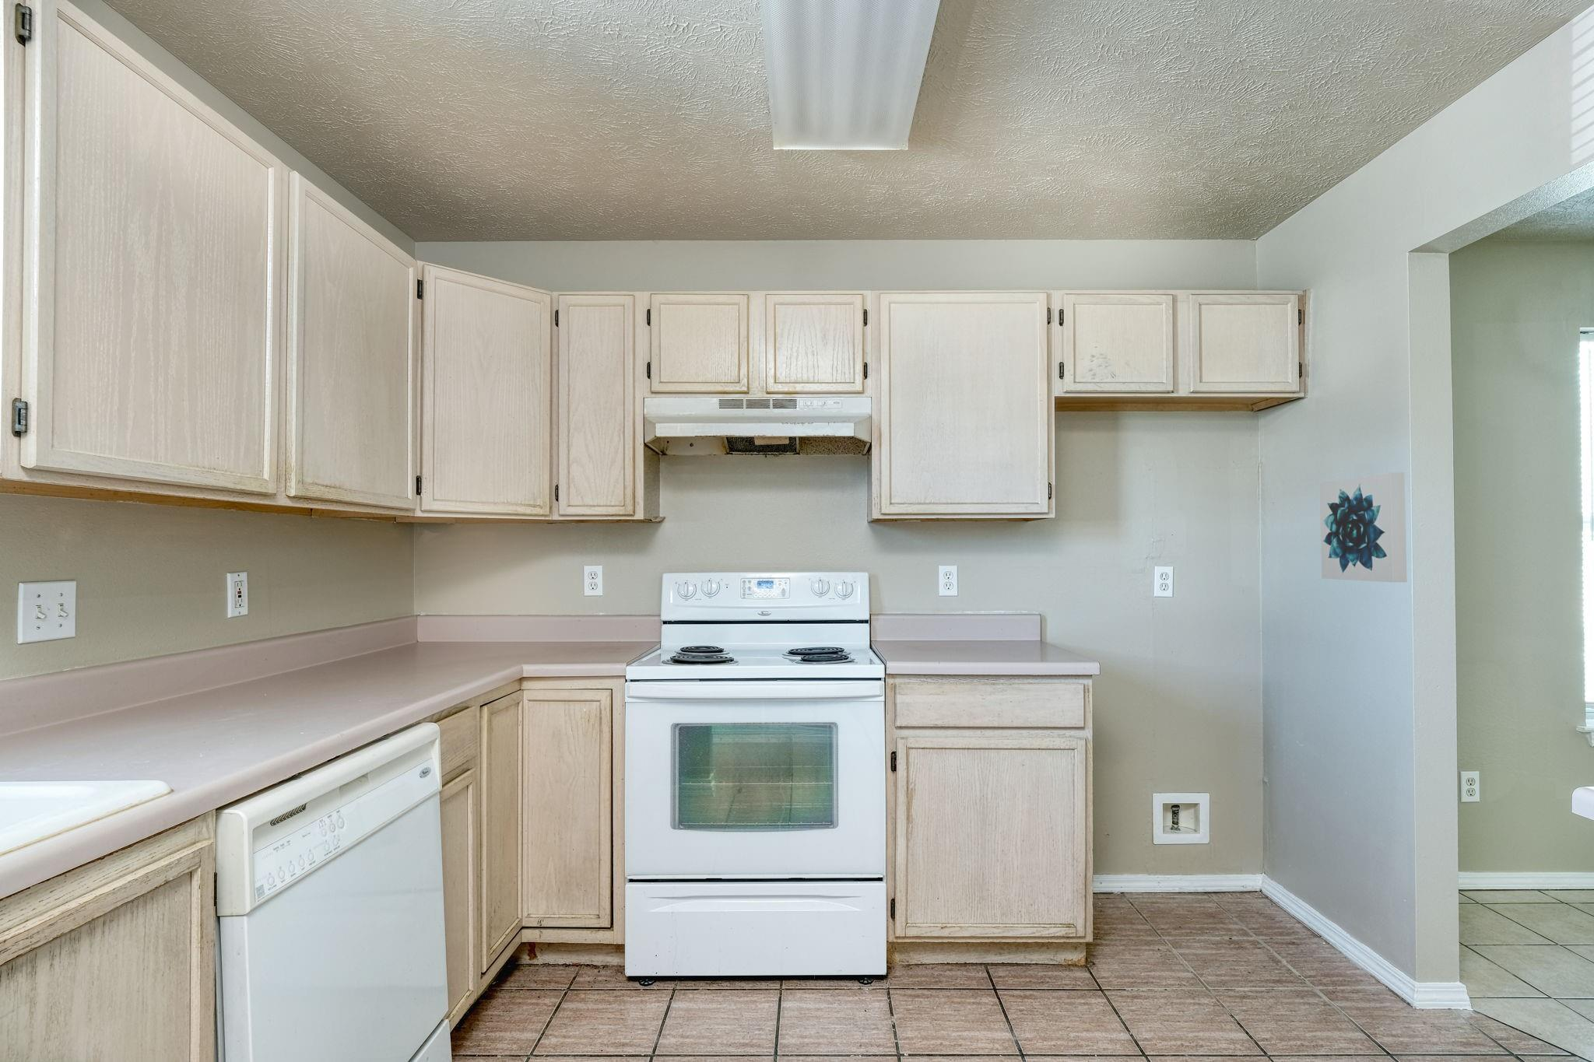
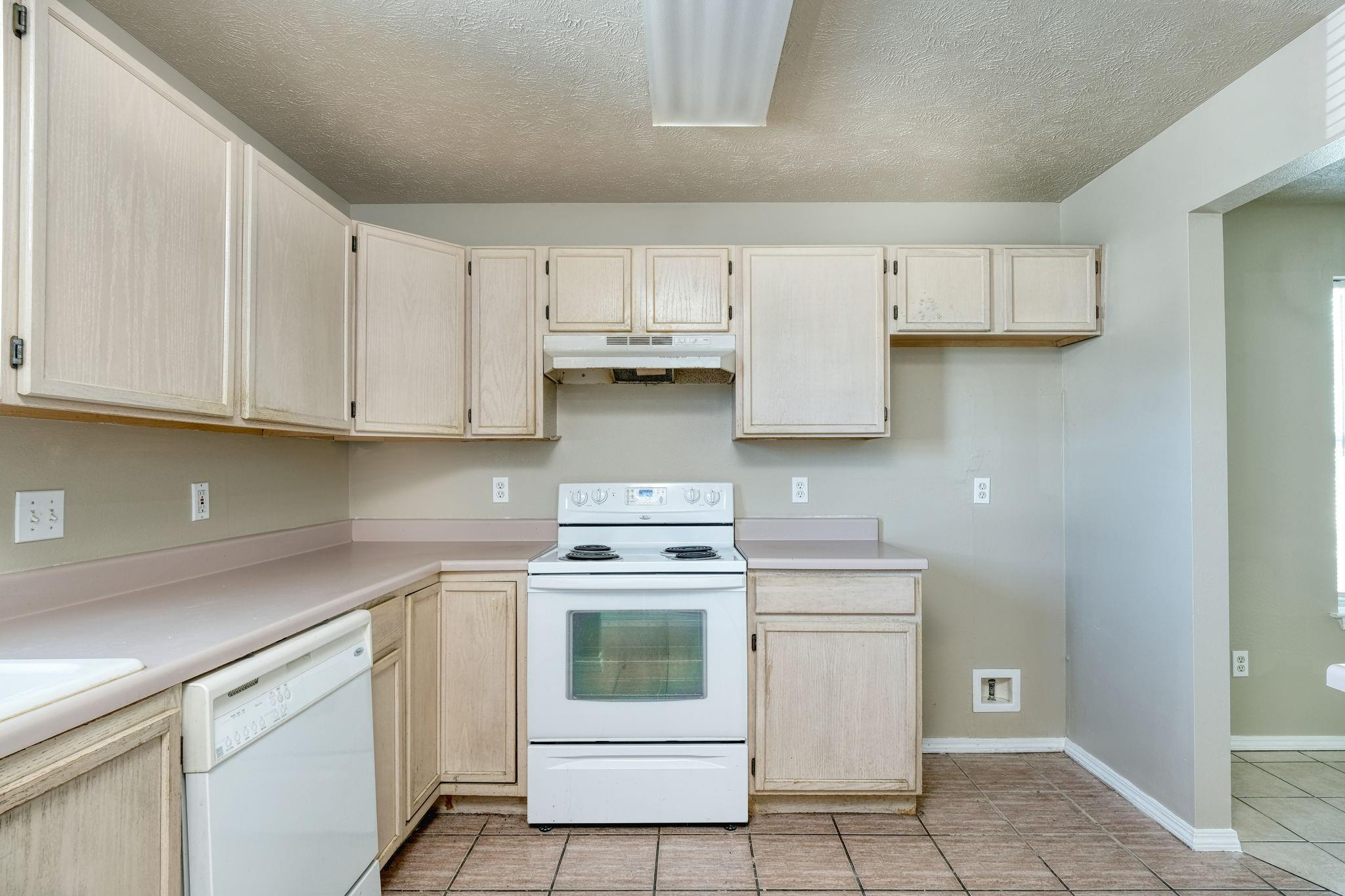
- wall art (1359, 529)
